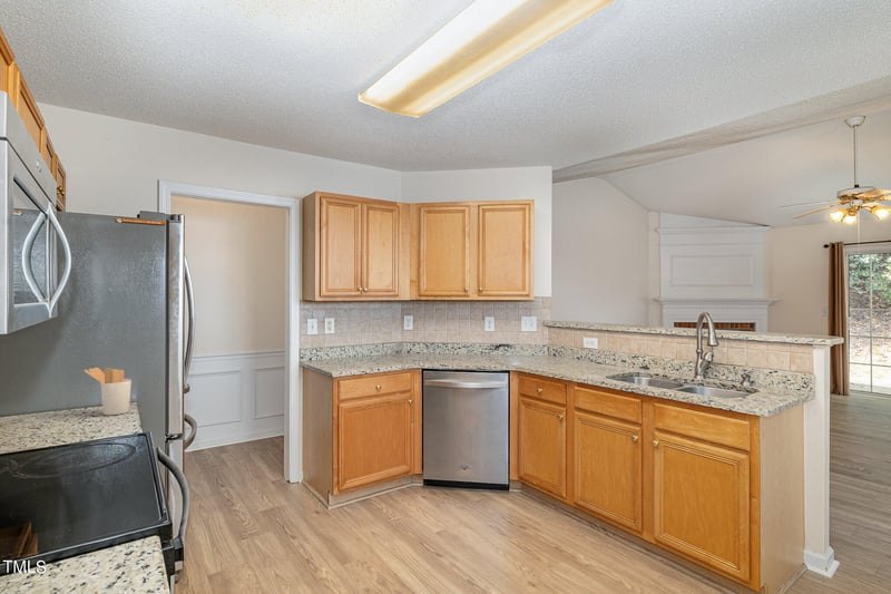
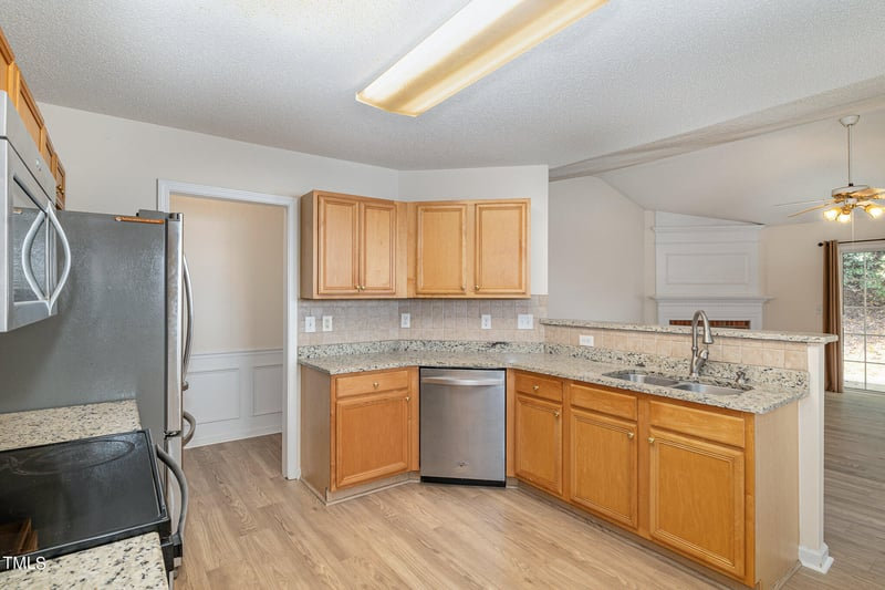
- utensil holder (108, 389)
